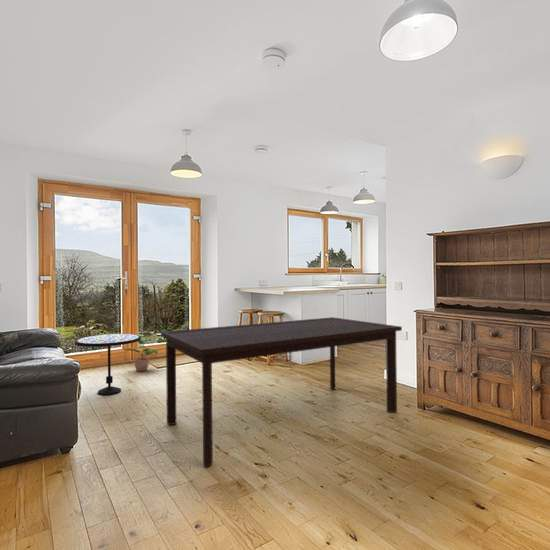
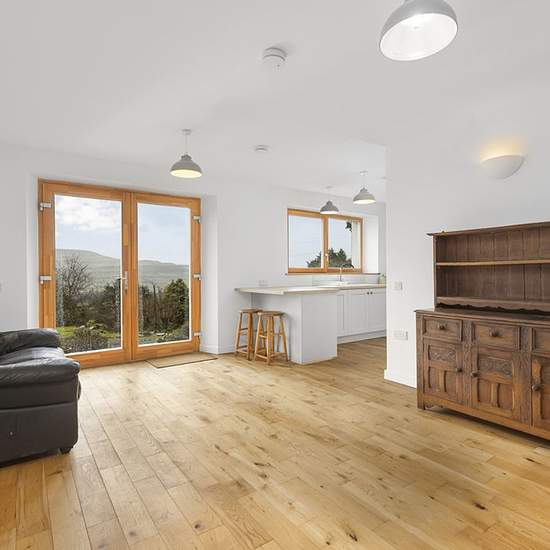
- dining table (283, 353)
- potted plant (142, 354)
- side table (109, 365)
